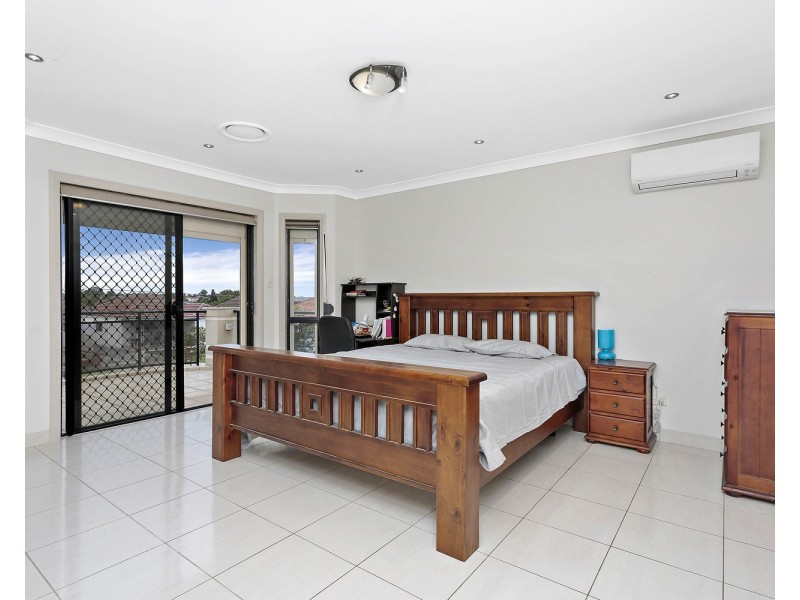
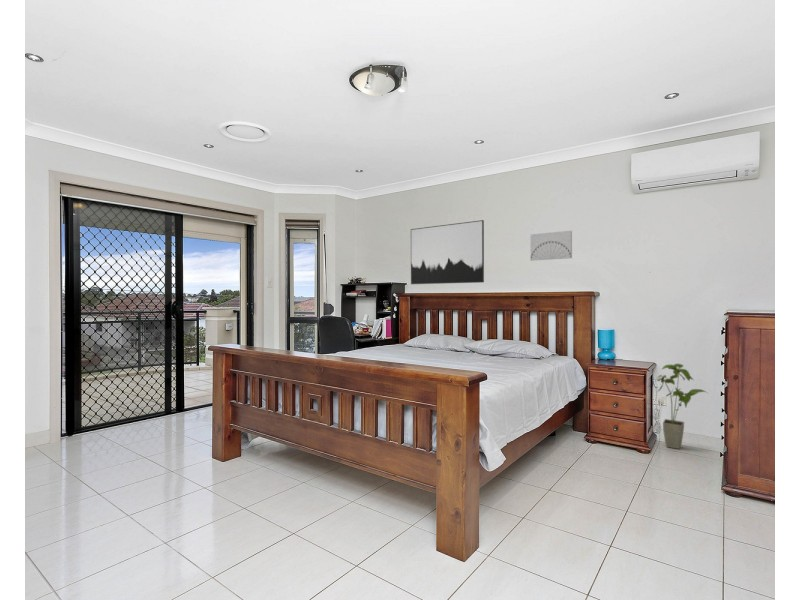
+ house plant (680, 406)
+ wall art (445, 254)
+ wall art (550, 246)
